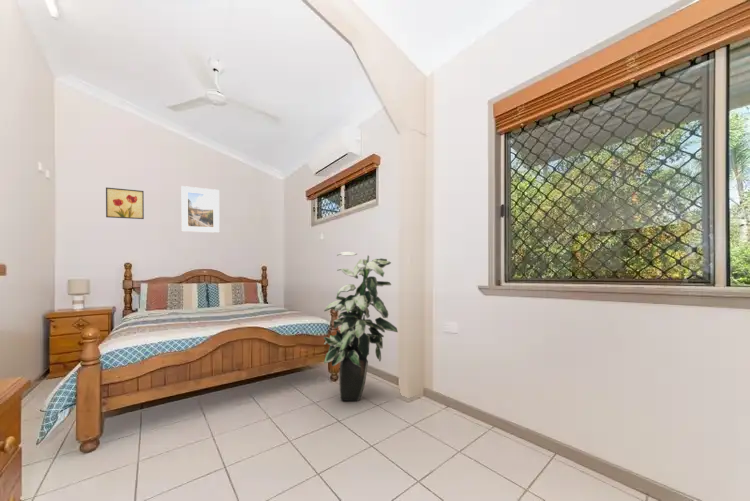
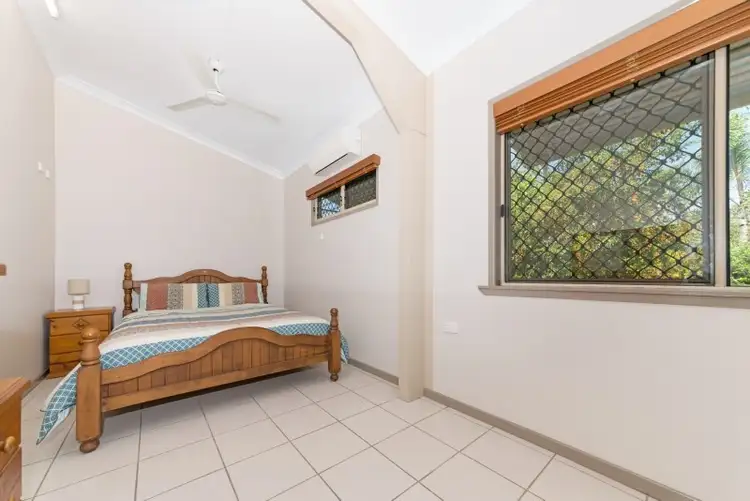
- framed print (200, 210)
- indoor plant (356, 323)
- wall art (125, 203)
